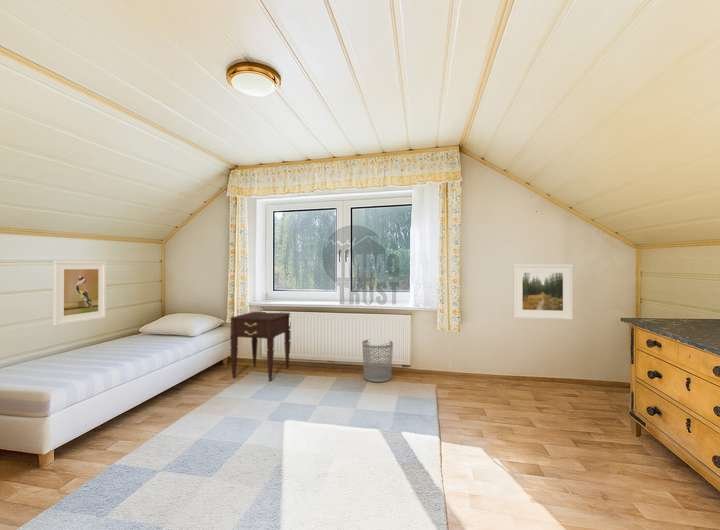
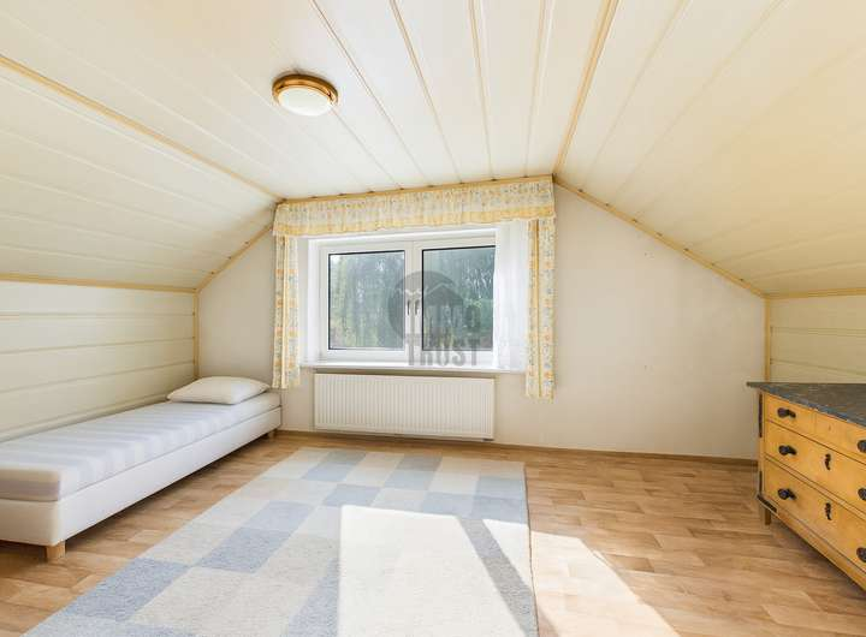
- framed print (542, 291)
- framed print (81, 291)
- waste bin (377, 359)
- nightstand (257, 343)
